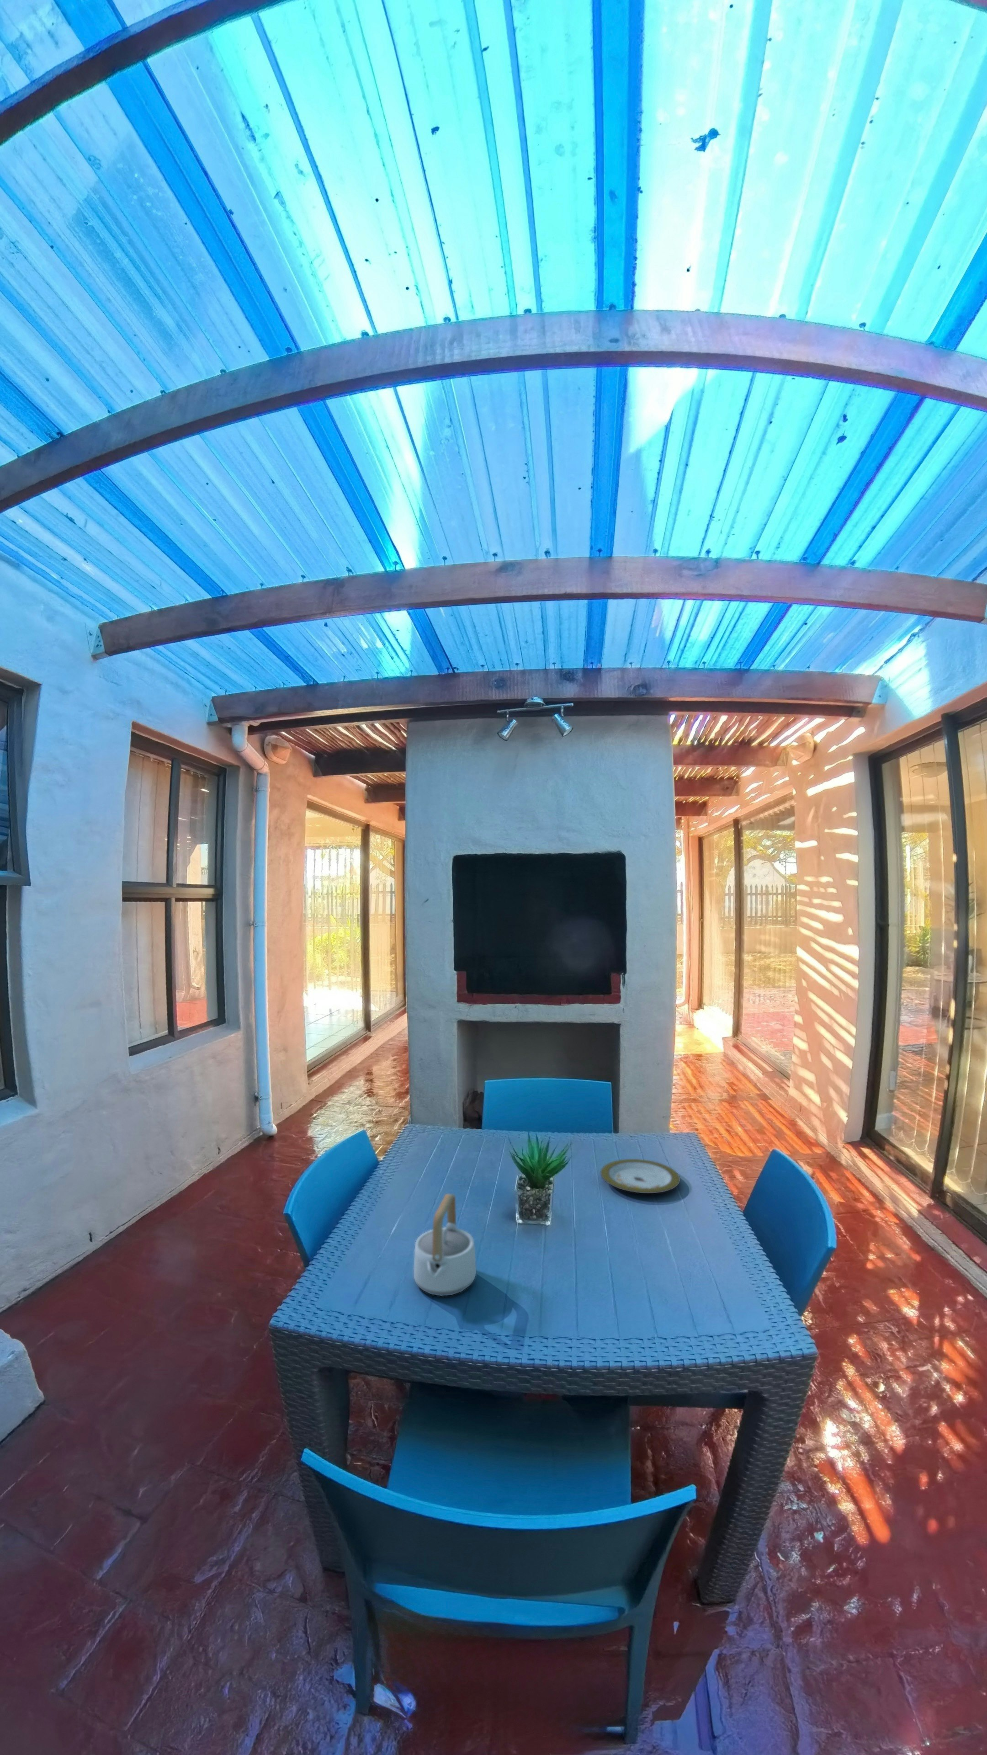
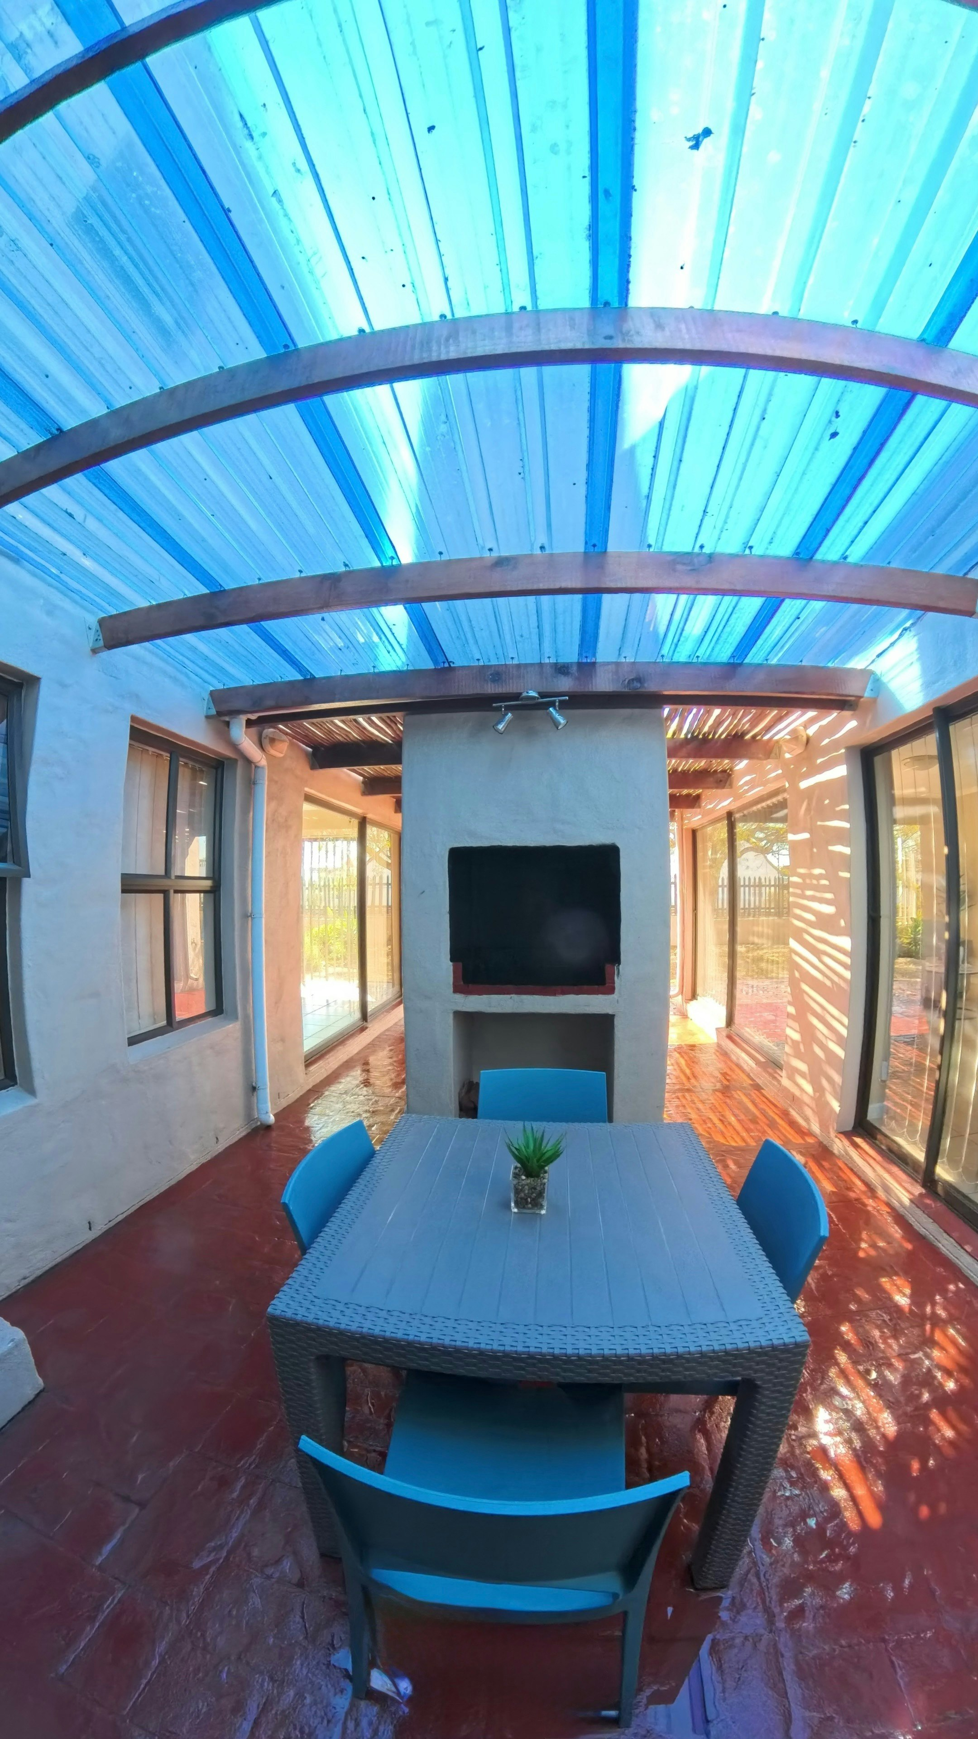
- teapot (443, 1245)
- plate (640, 1178)
